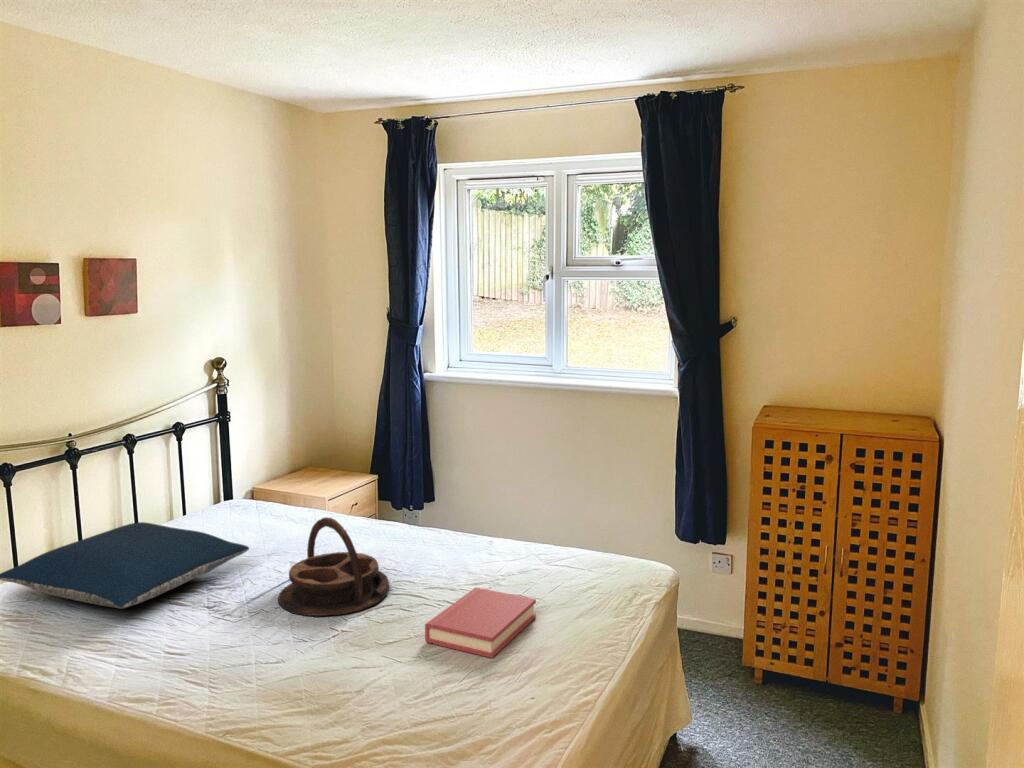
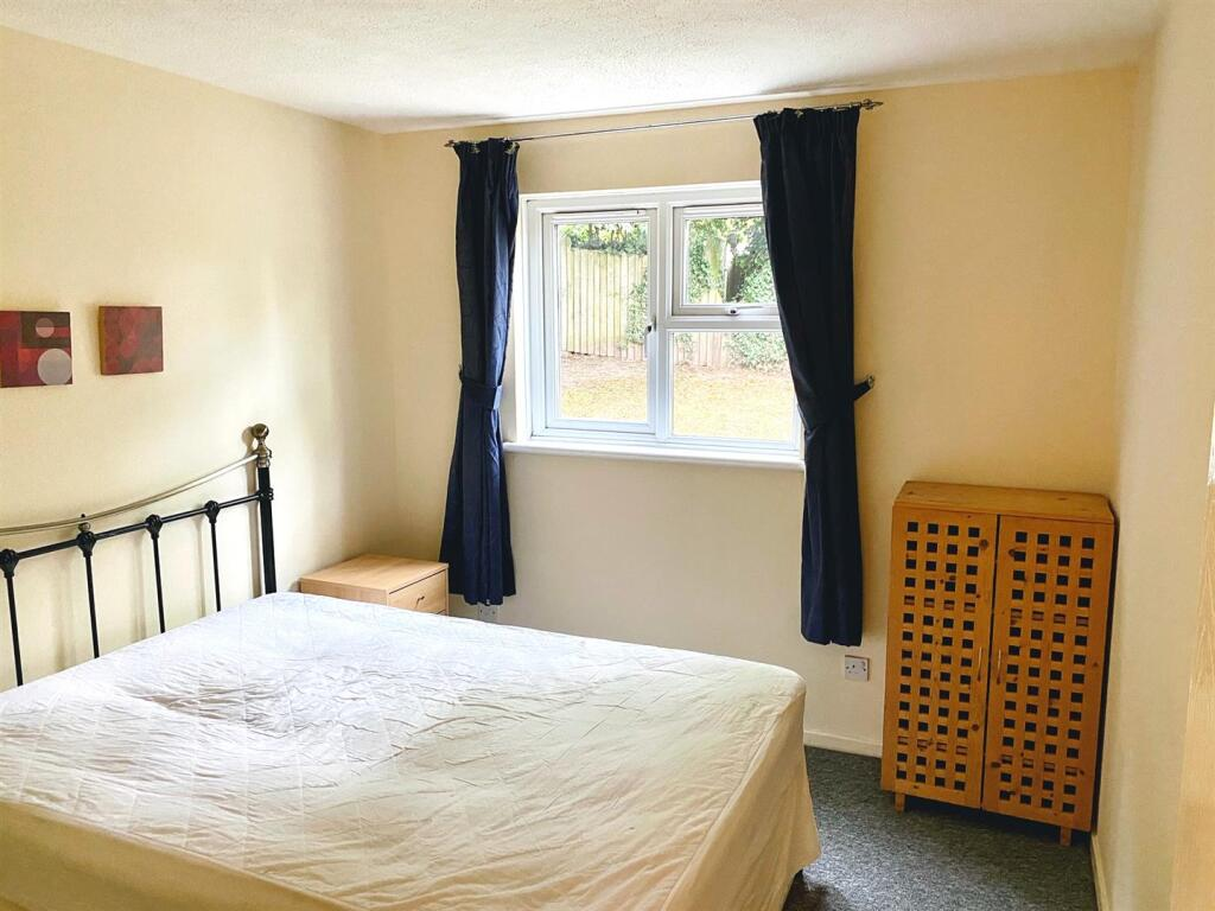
- pillow (130, 562)
- hardback book (482, 619)
- serving tray (333, 556)
